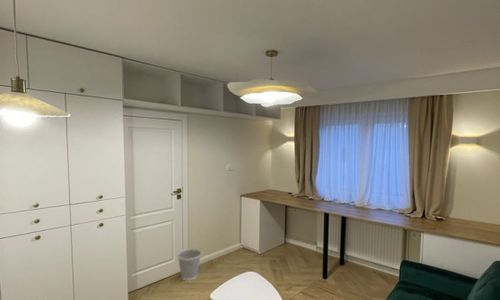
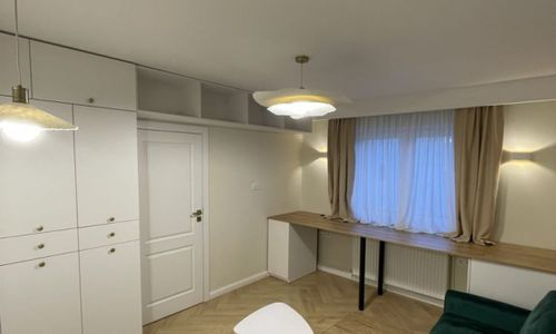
- wastebasket (189, 264)
